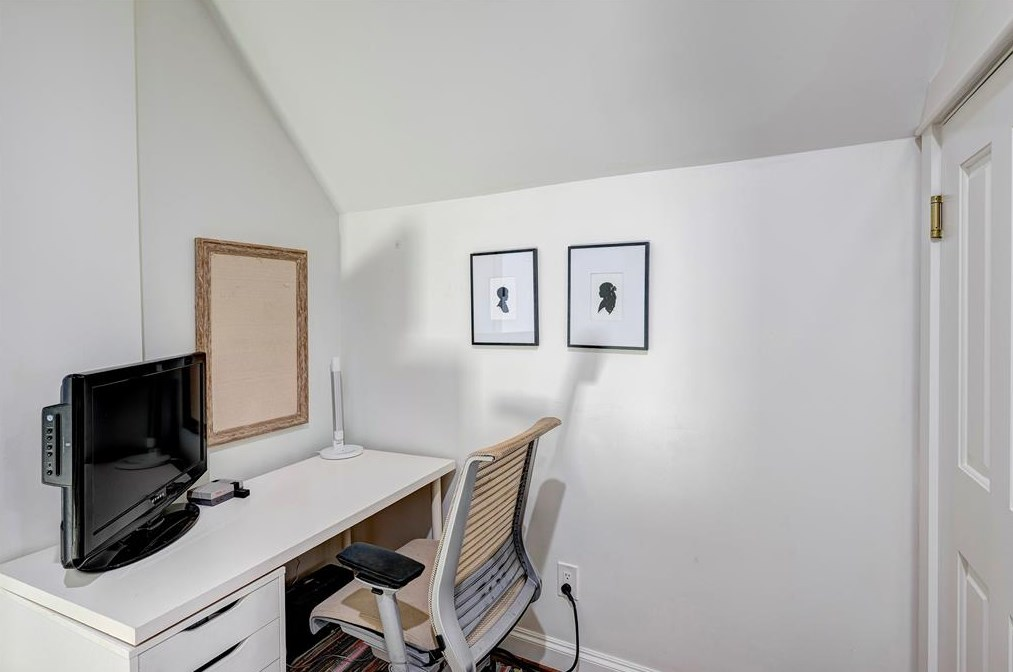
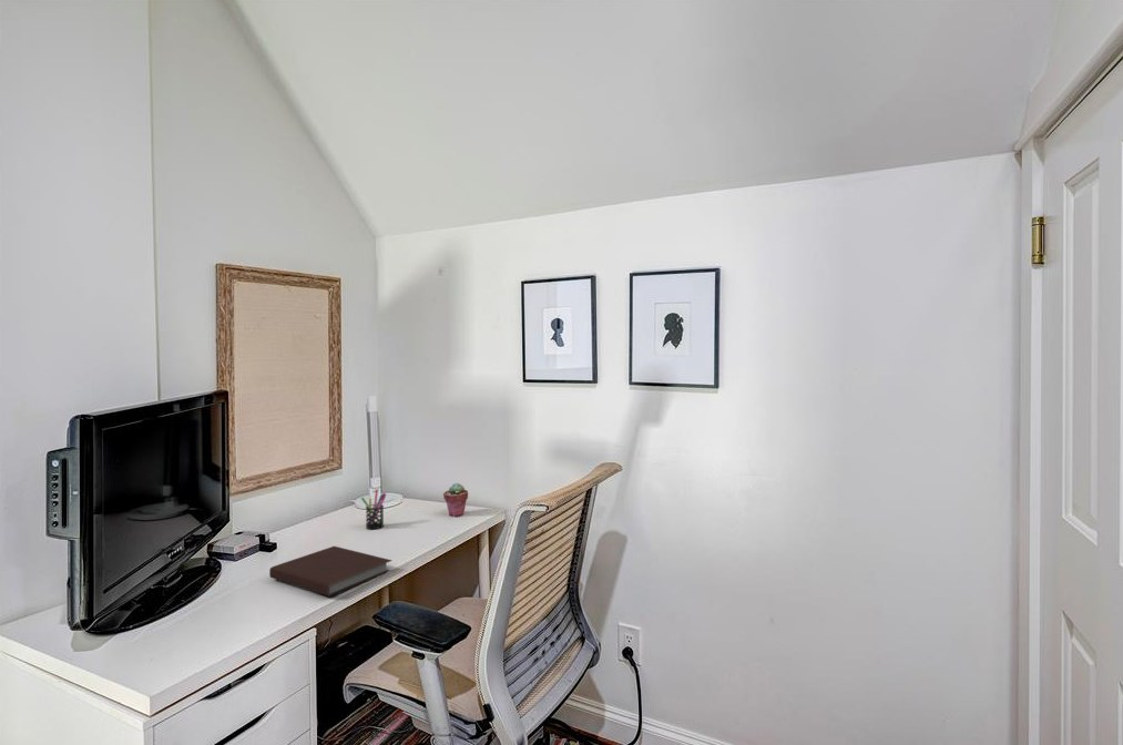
+ notebook (331, 569)
+ pen holder (372, 509)
+ potted succulent (456, 498)
